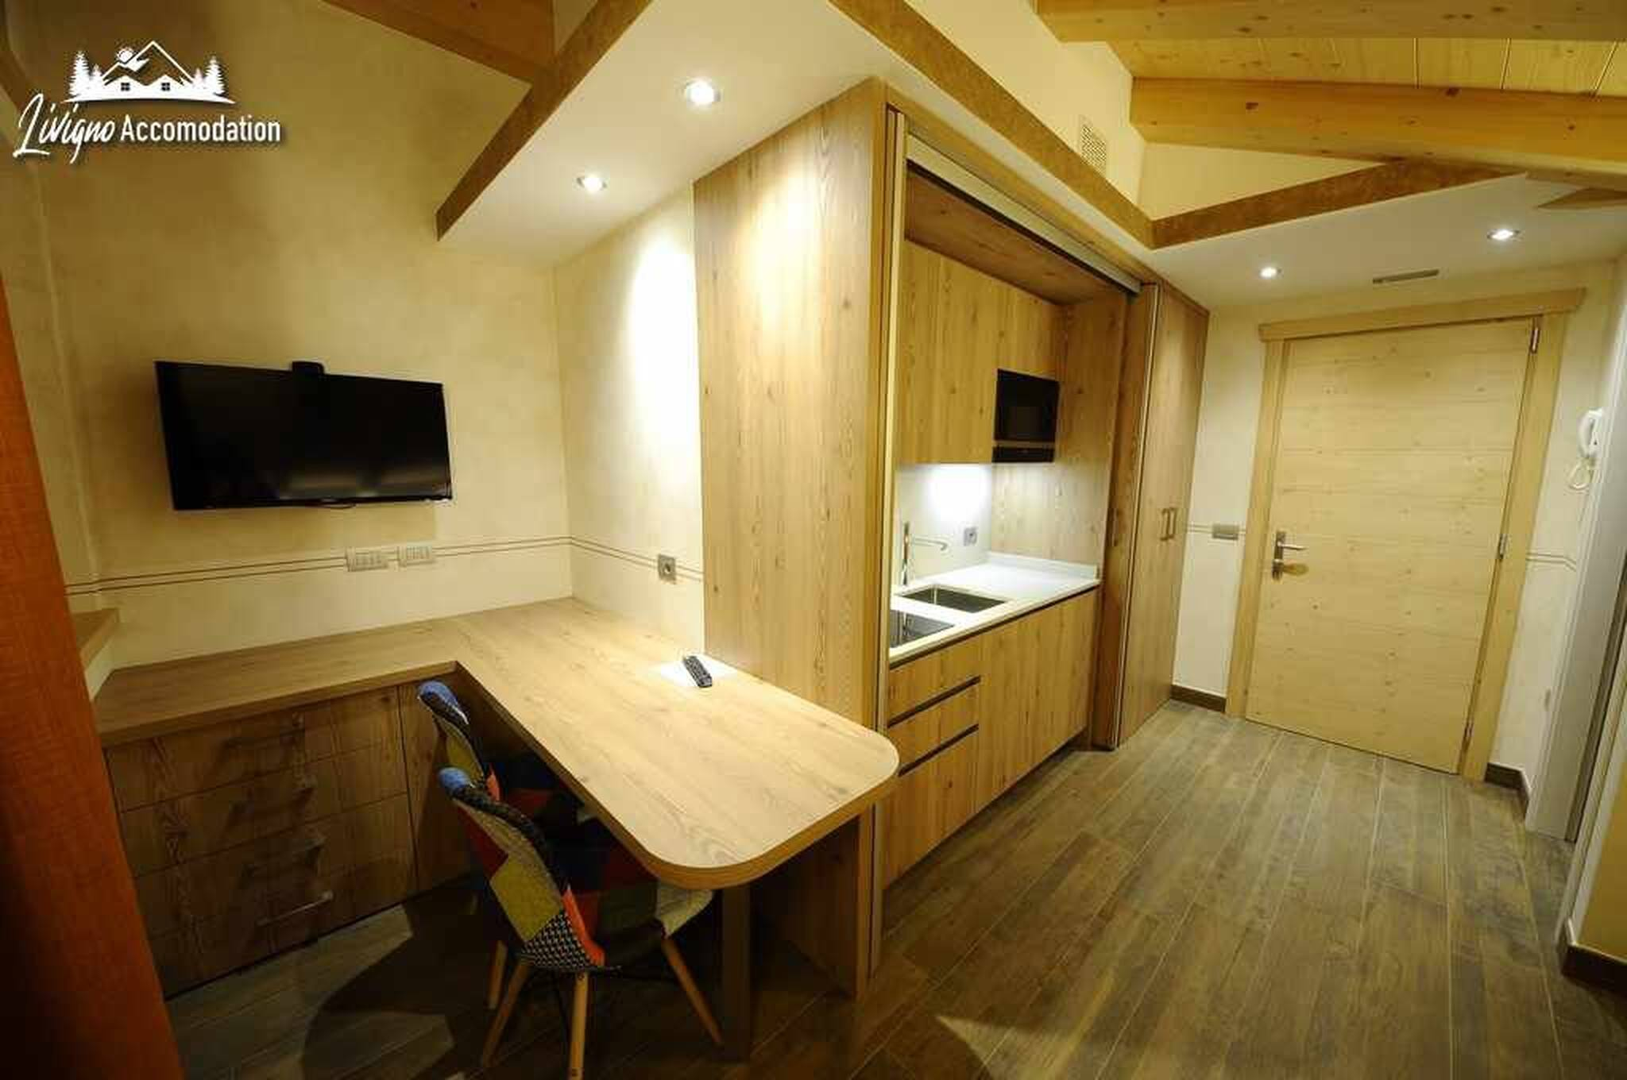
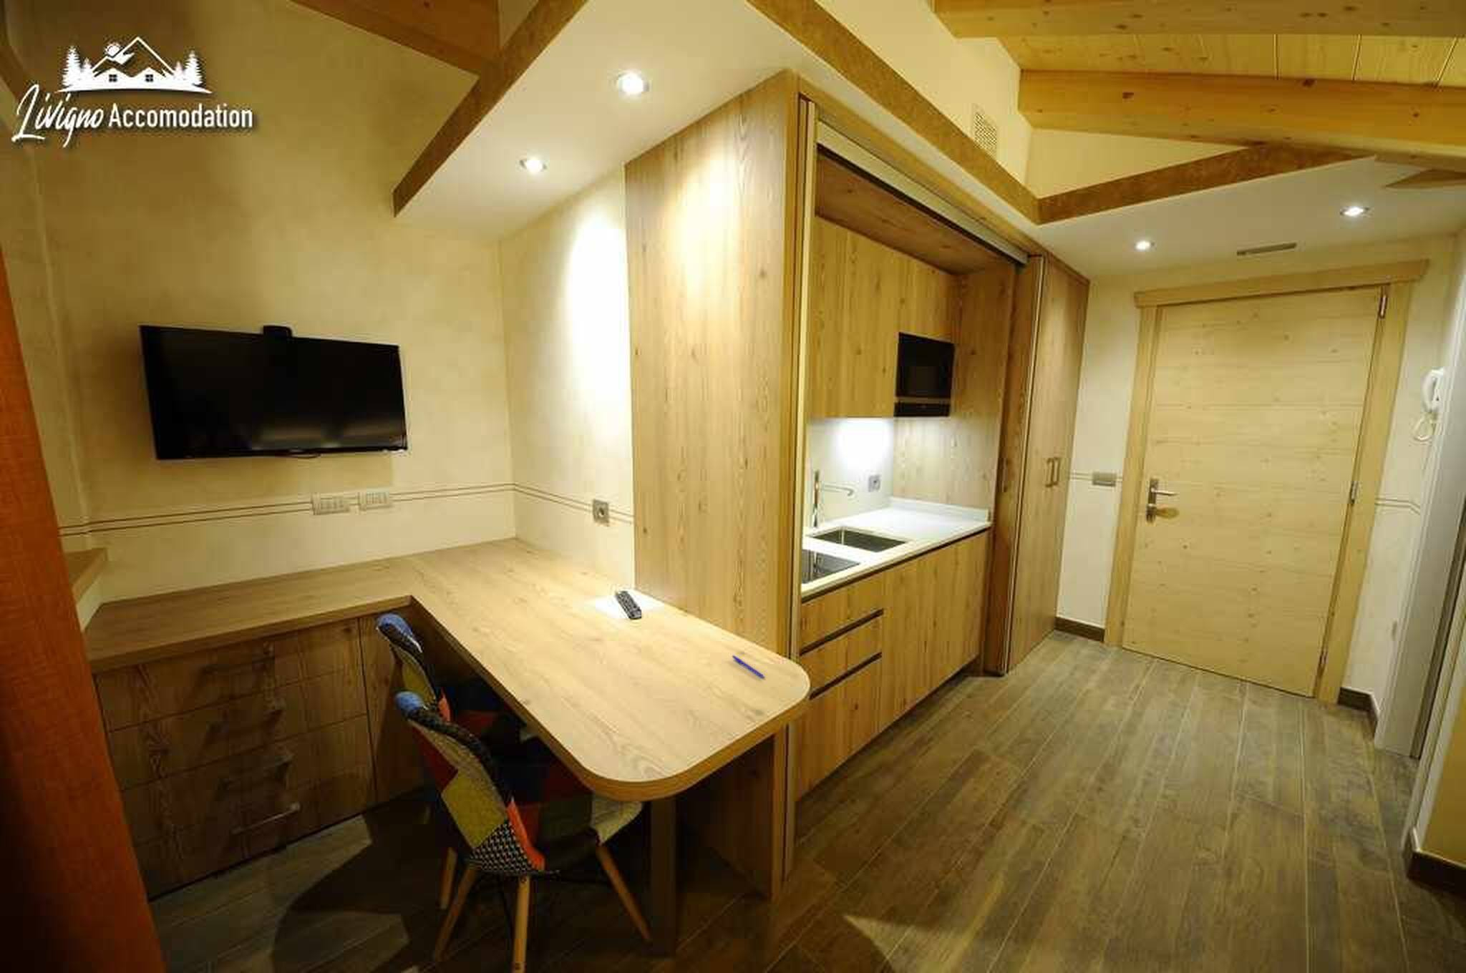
+ pen (748, 666)
